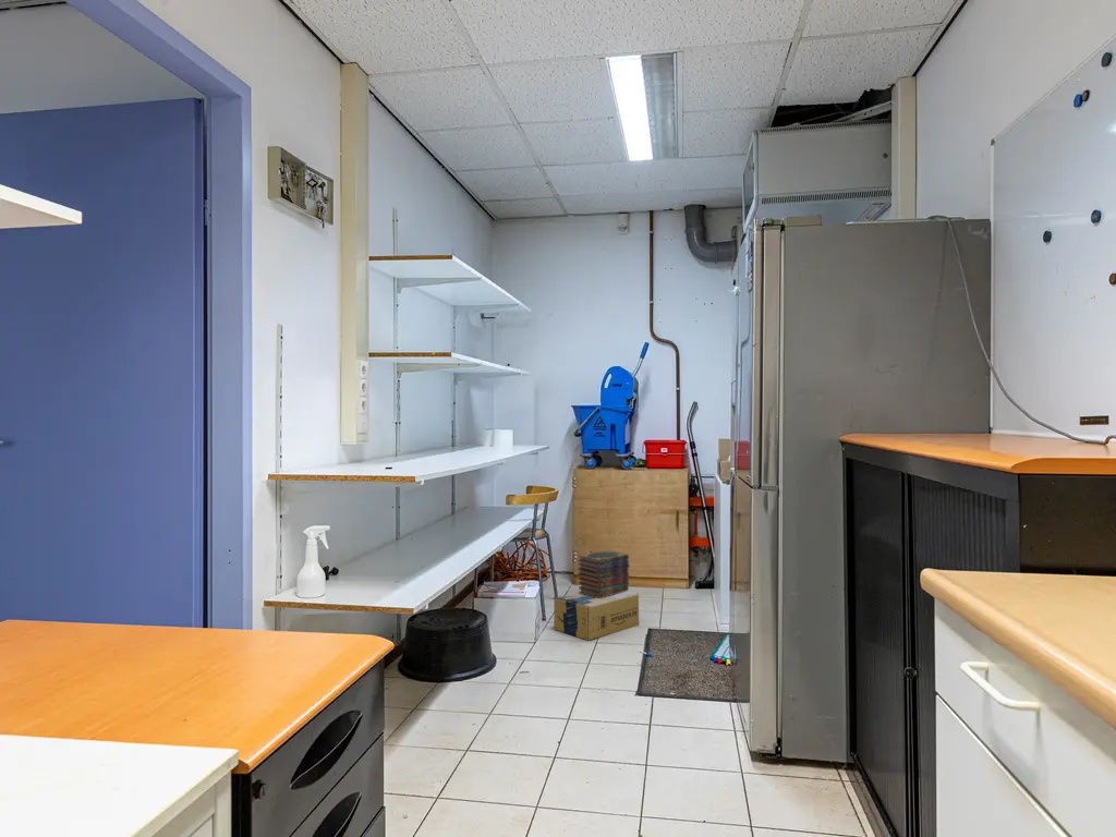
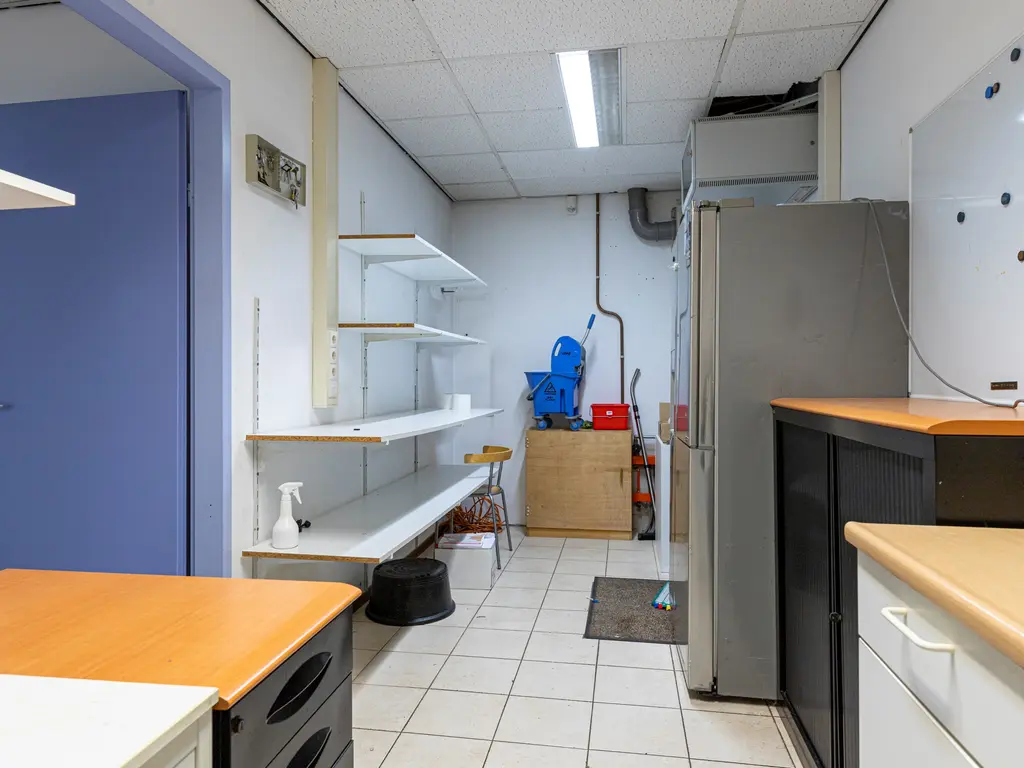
- book stack (603, 571)
- cardboard box (596, 609)
